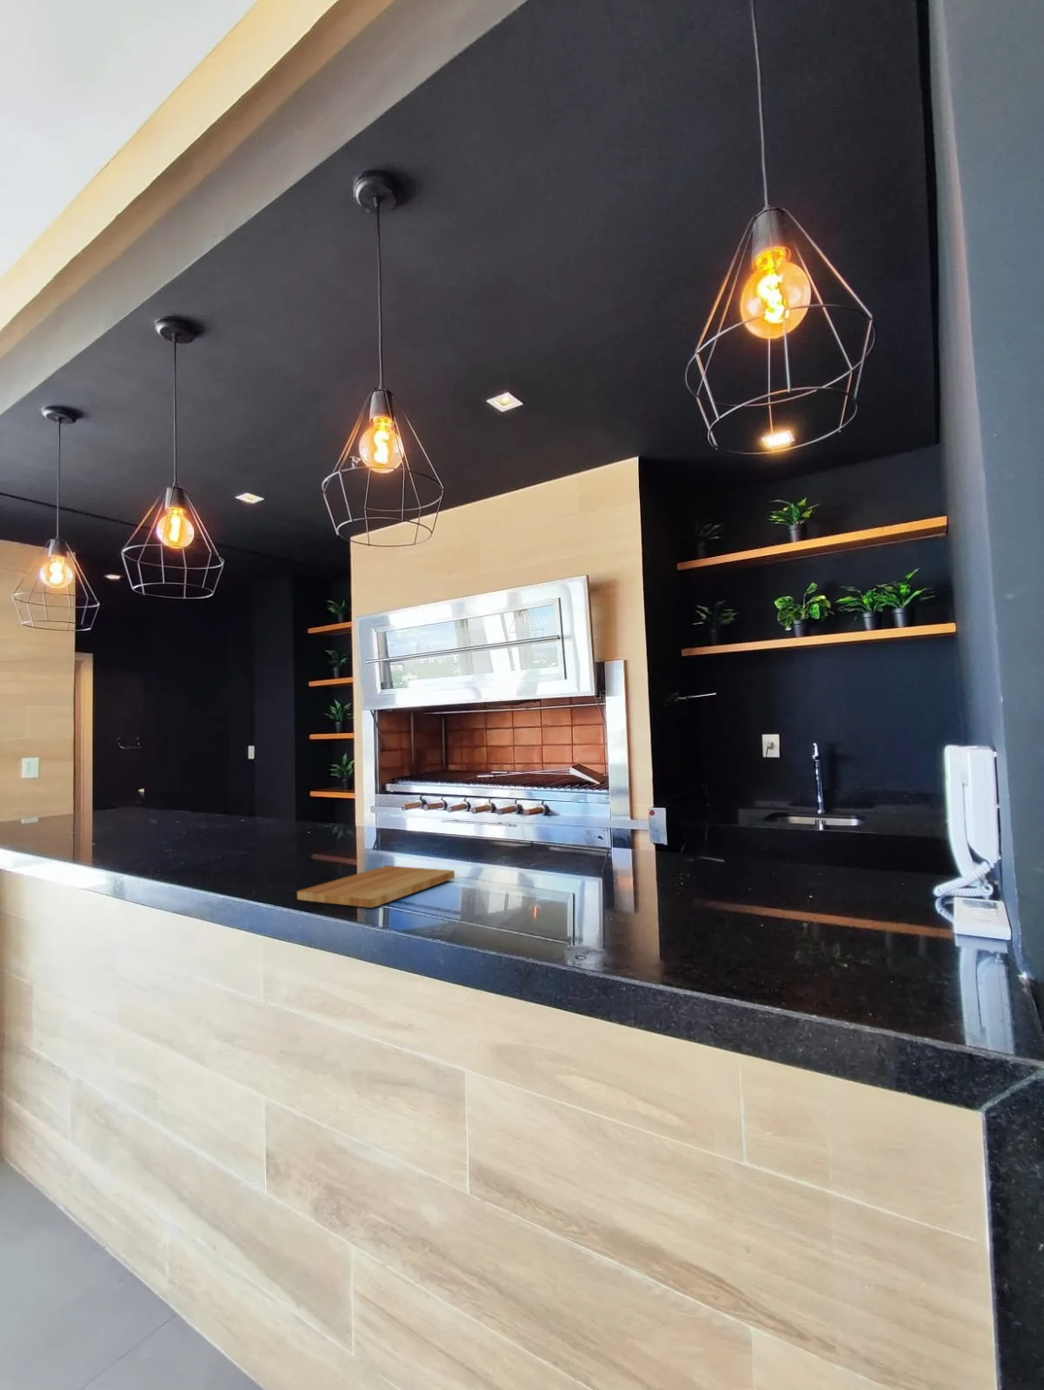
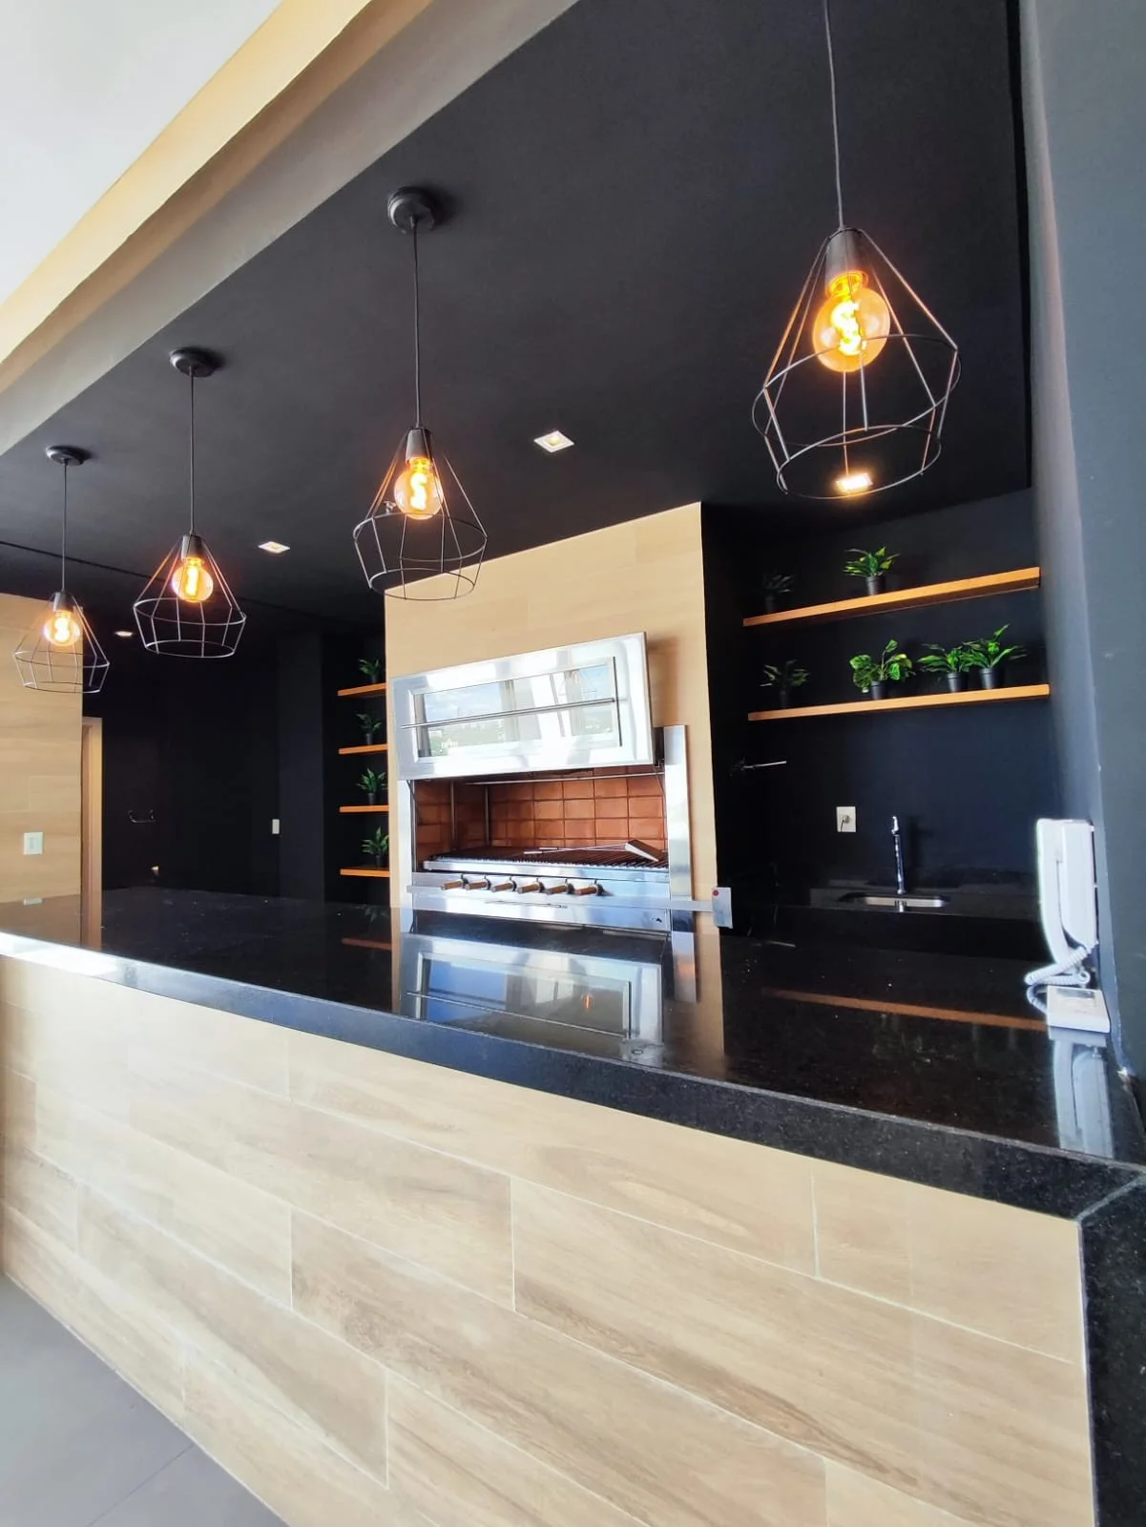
- cutting board (379, 884)
